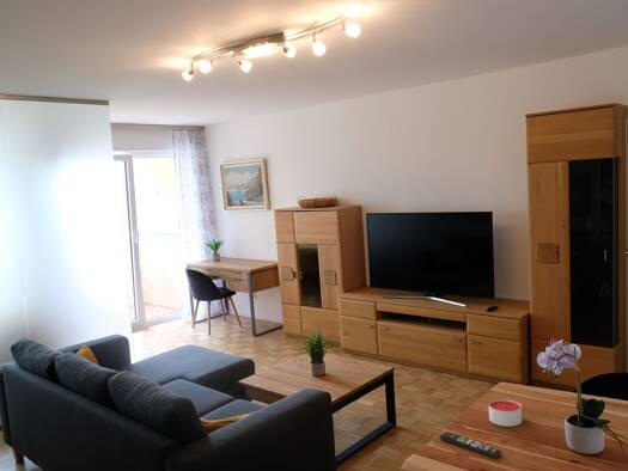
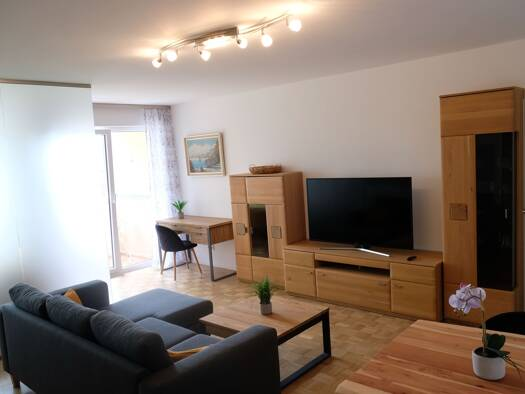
- remote control (469, 444)
- candle (505, 411)
